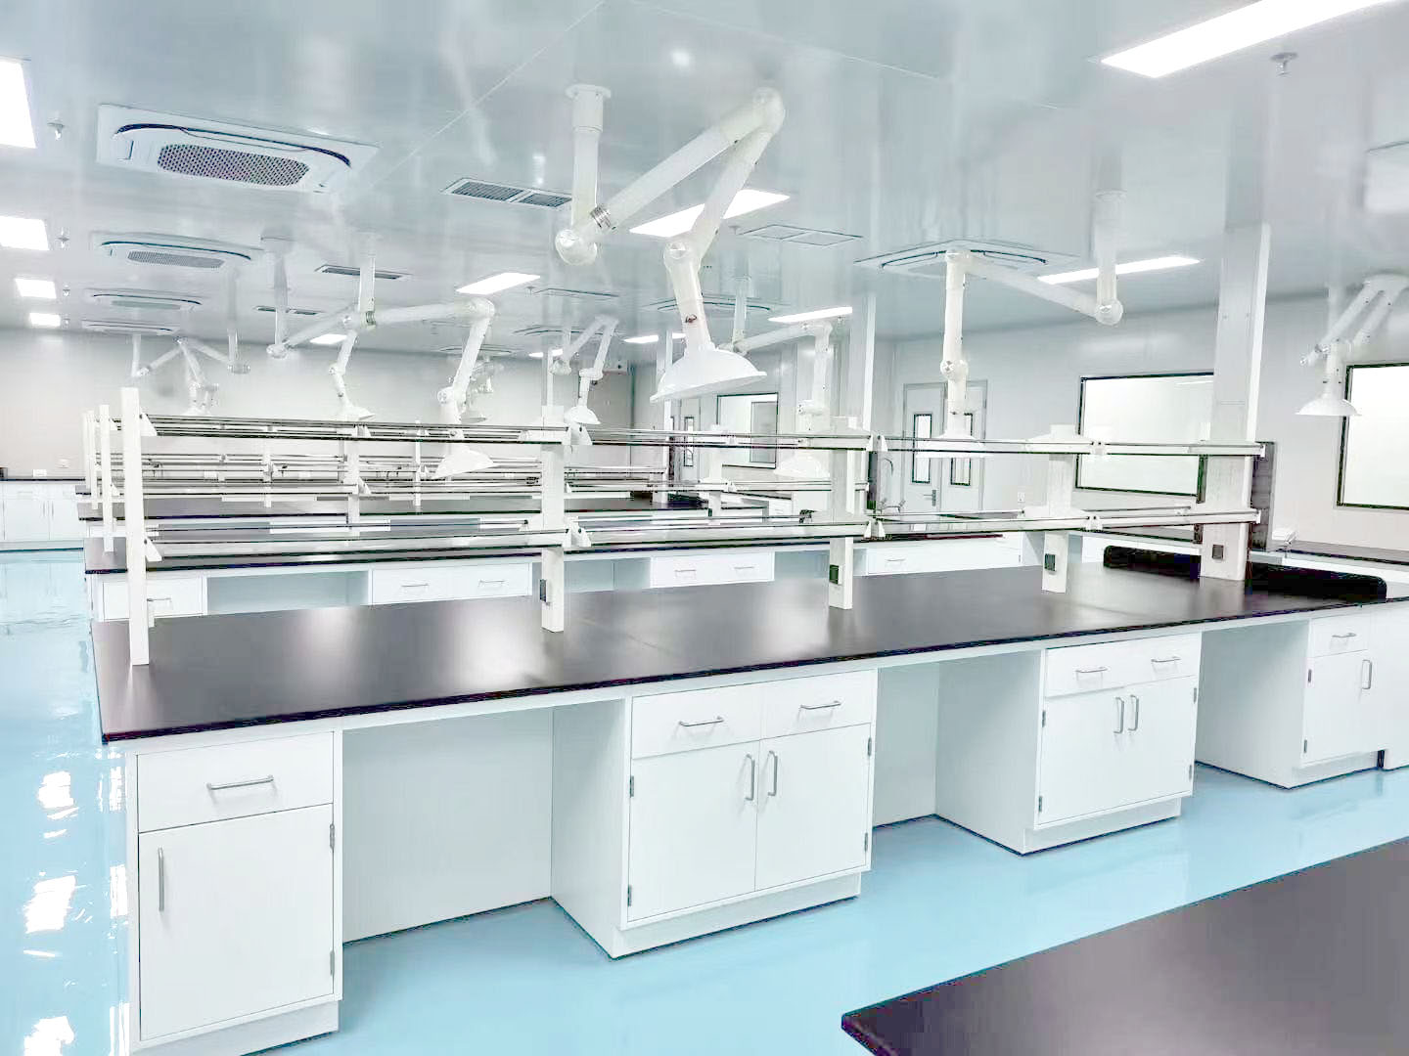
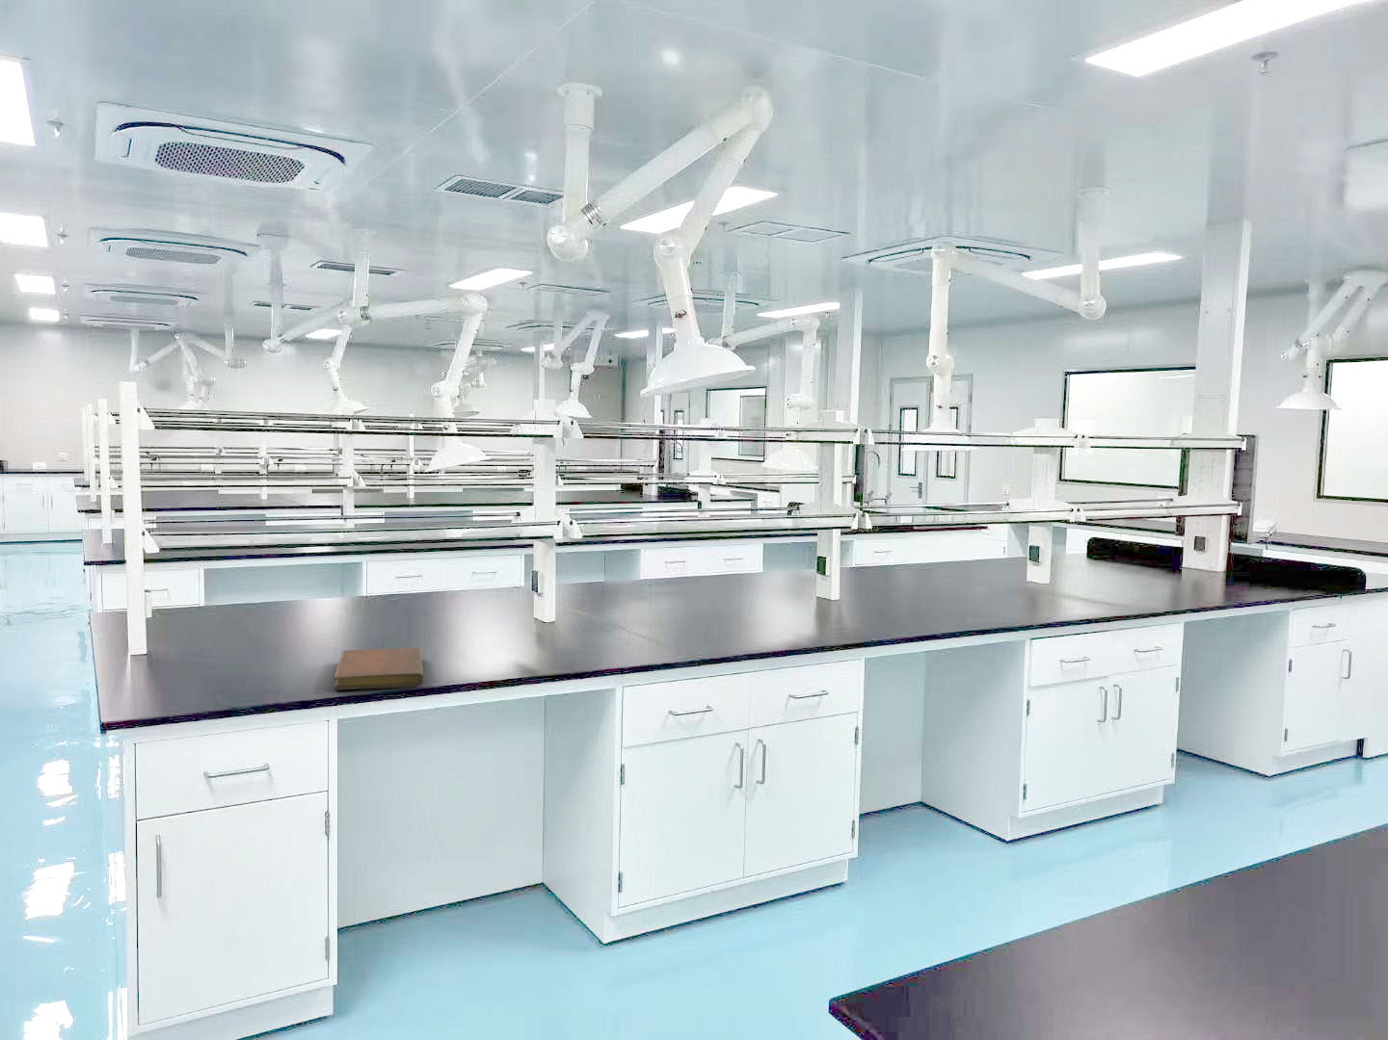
+ notebook (380, 666)
